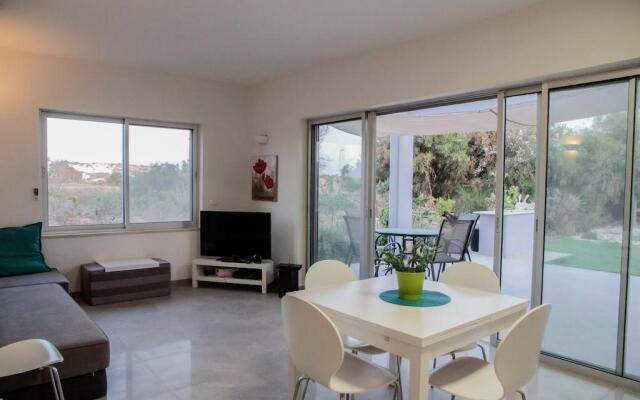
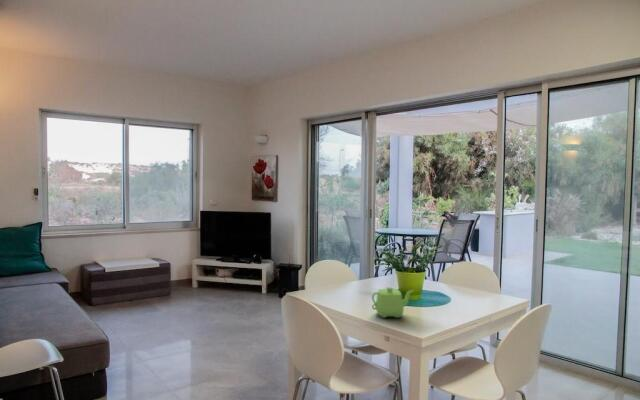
+ teapot (392, 301)
